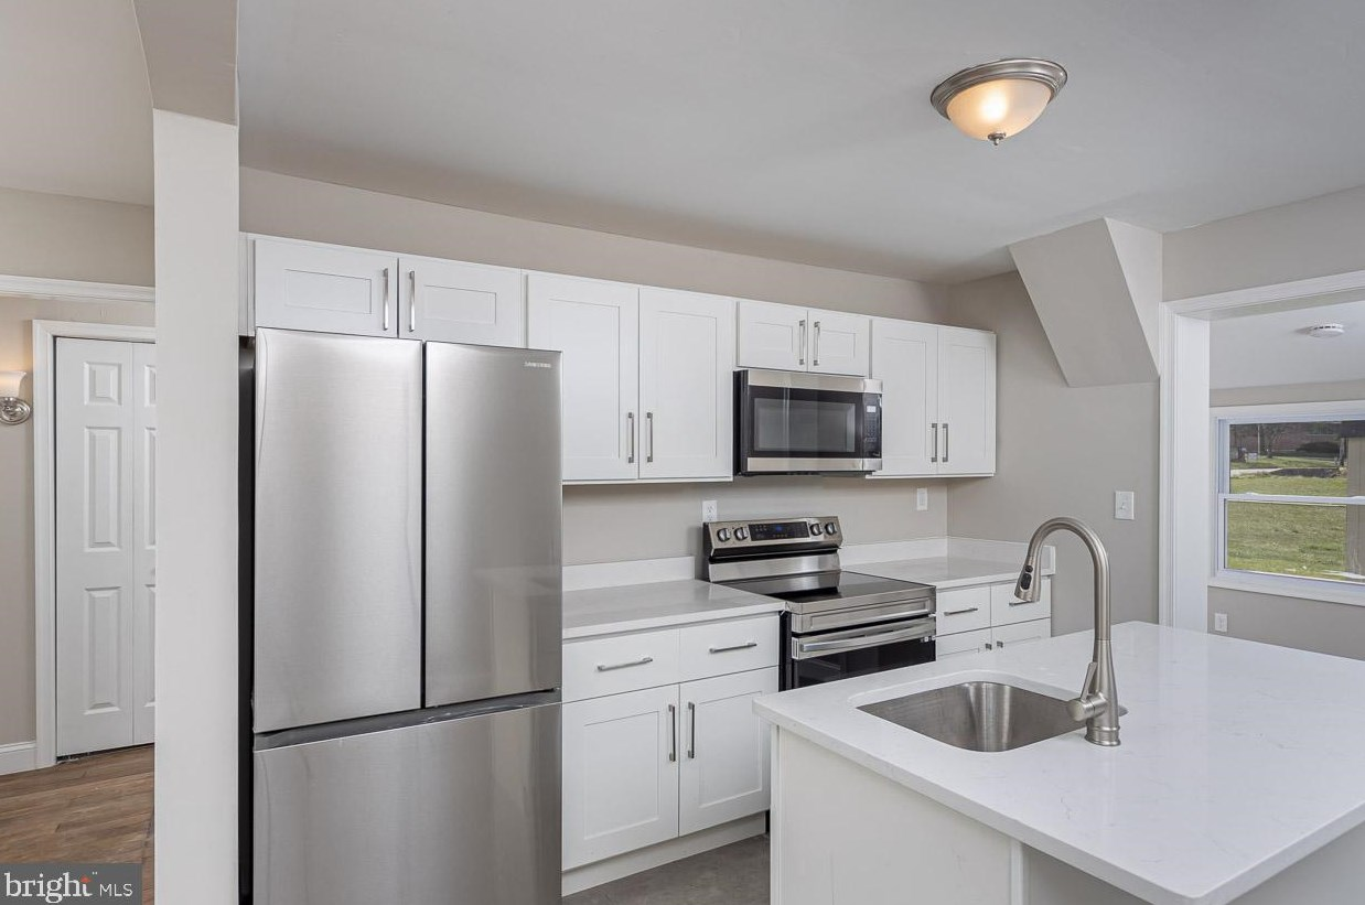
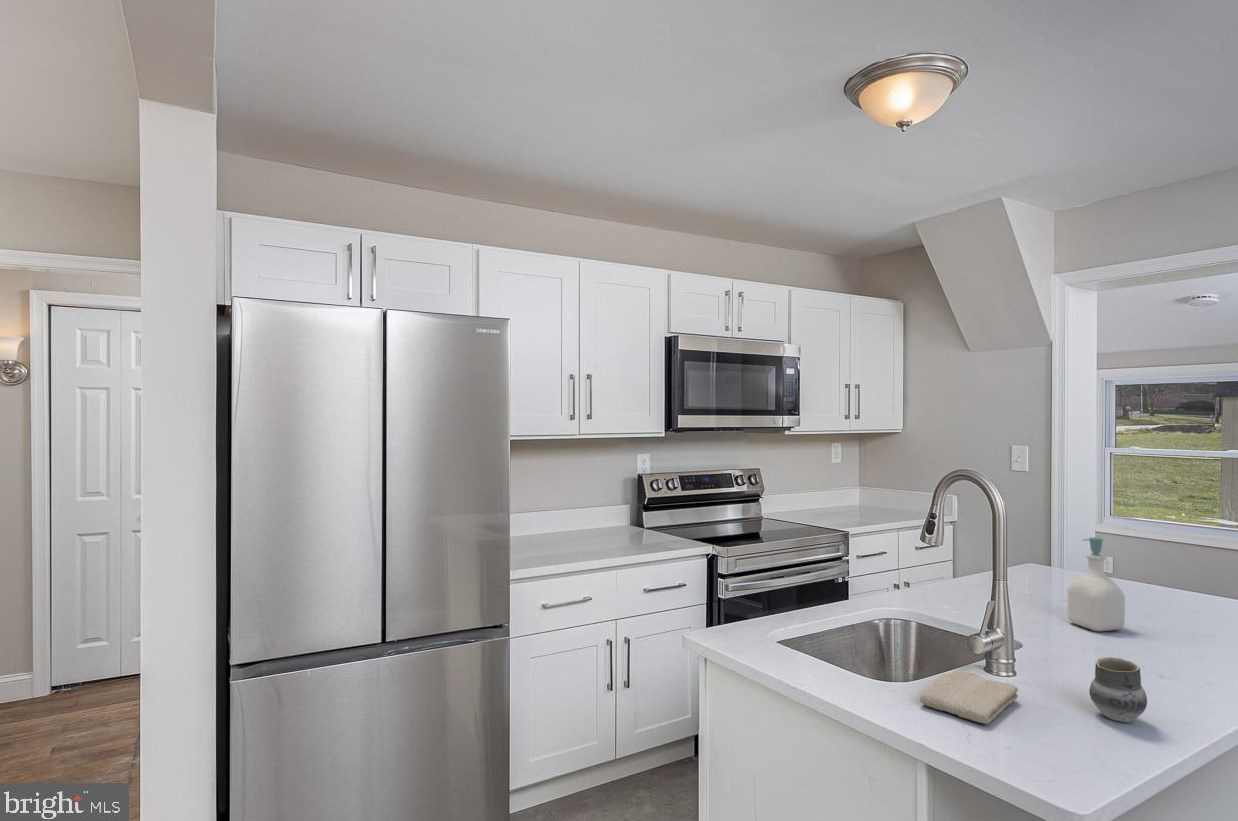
+ washcloth (970, 694)
+ soap bottle (1095, 582)
+ cup (1115, 687)
